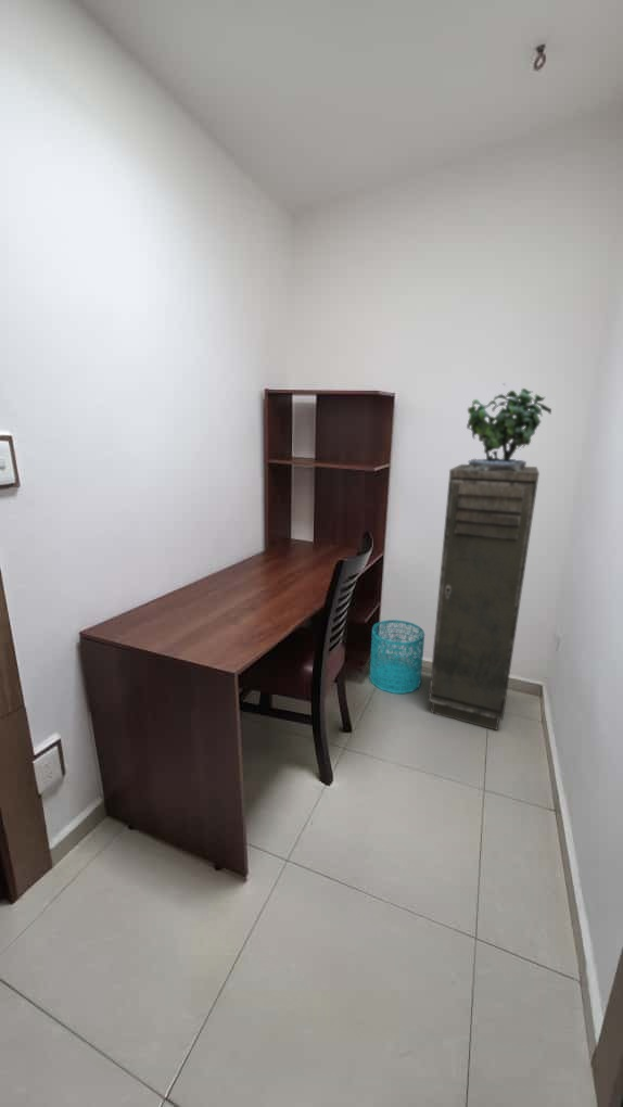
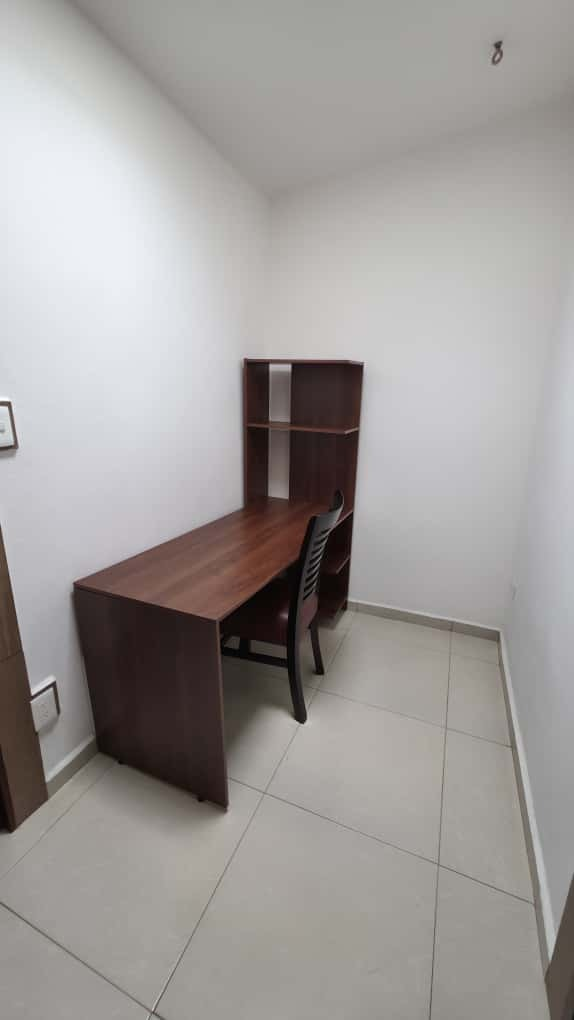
- wastebasket (396, 656)
- potted plant (505, 427)
- storage cabinet (480, 594)
